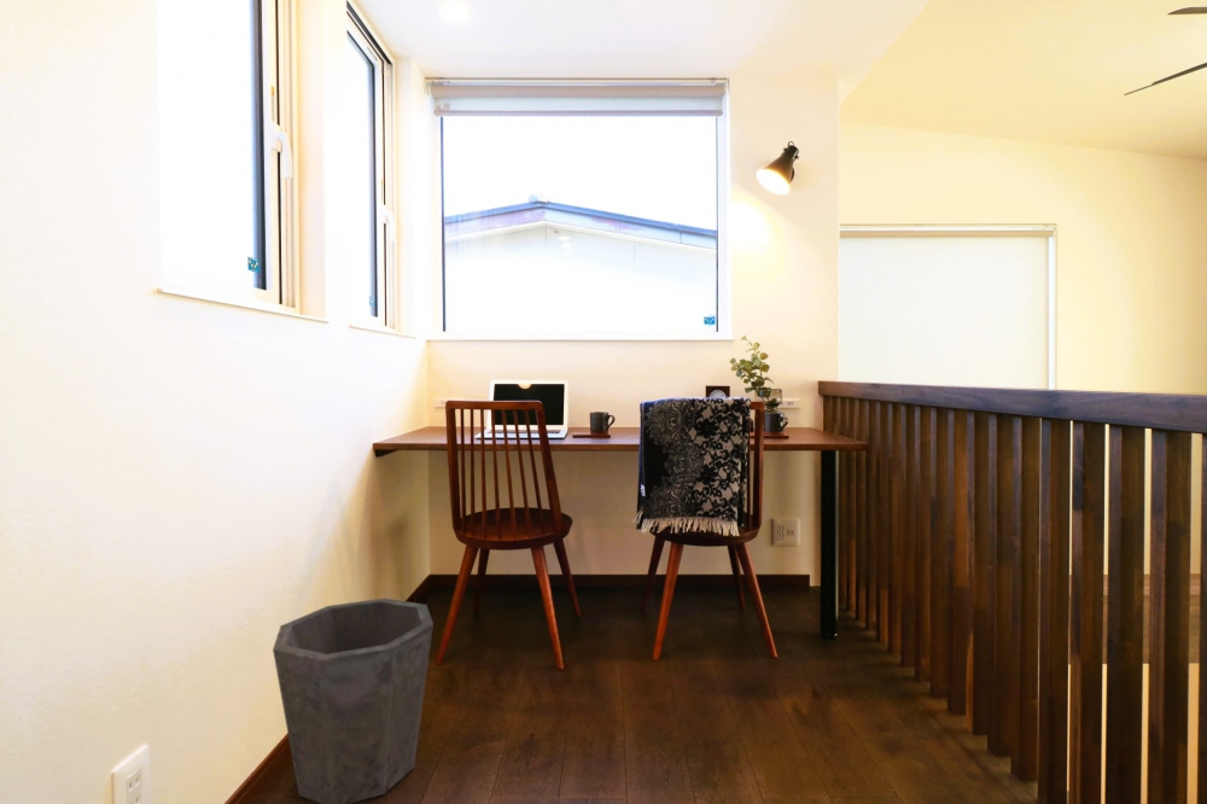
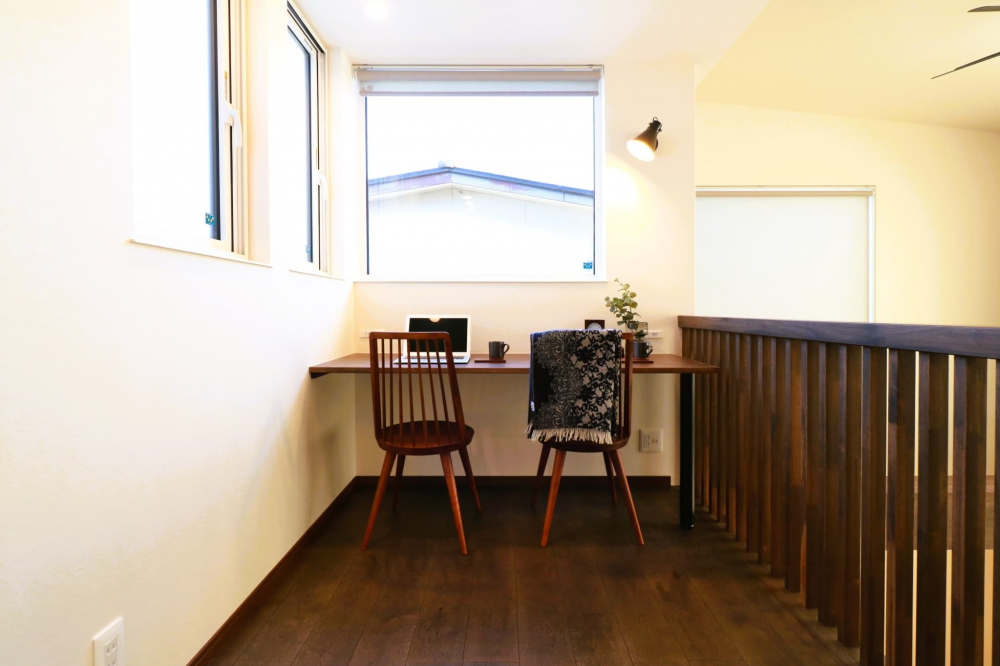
- waste bin (357, 697)
